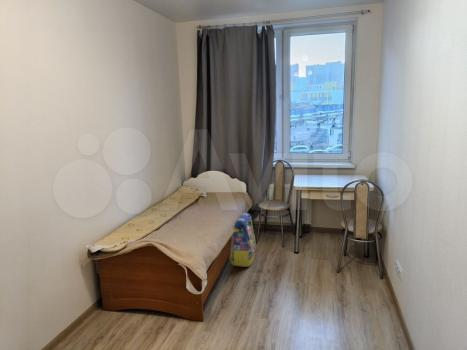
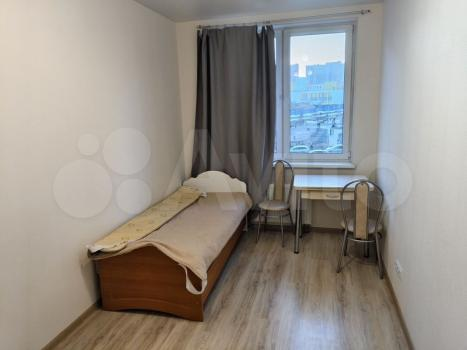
- backpack (242, 238)
